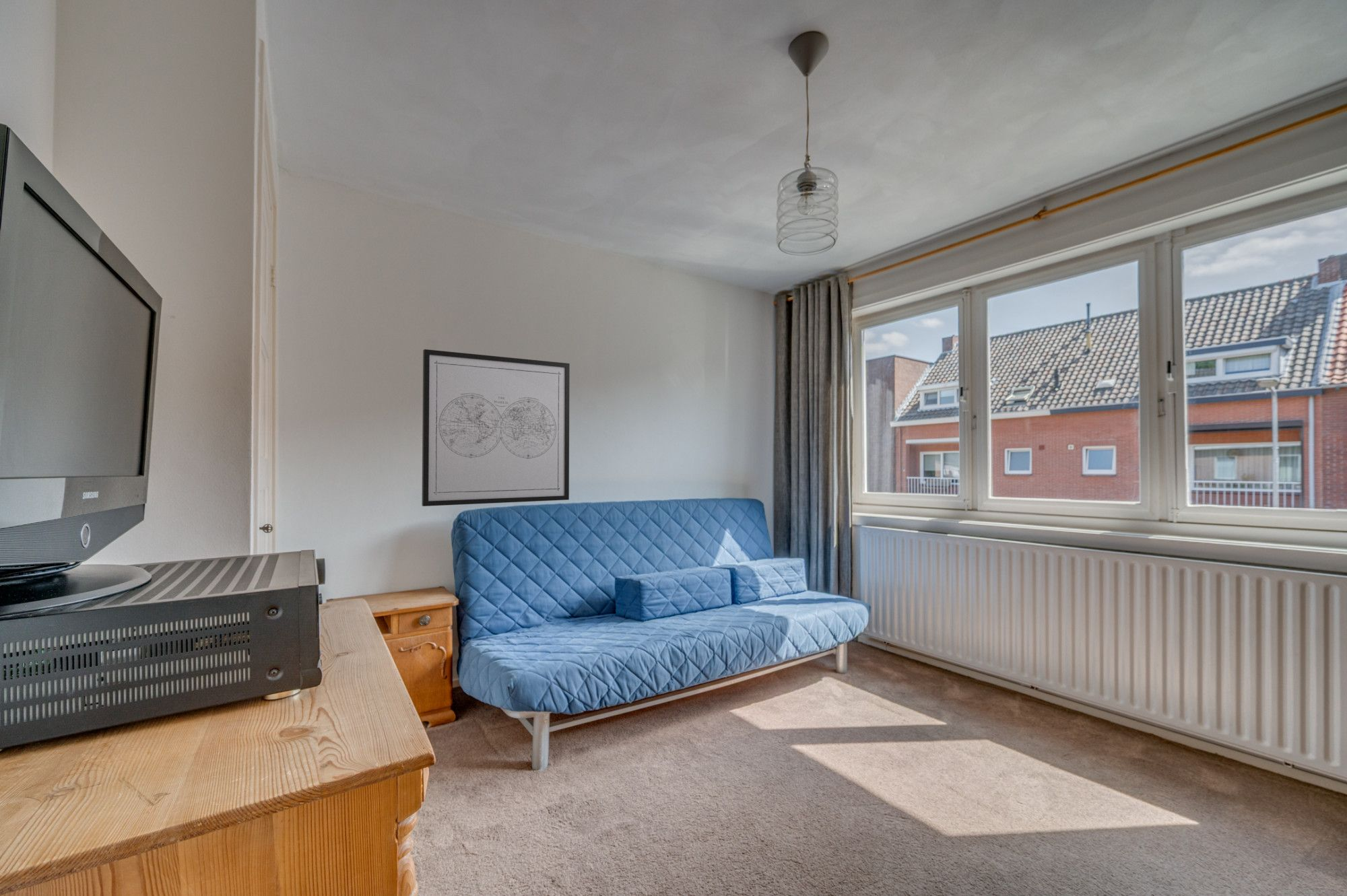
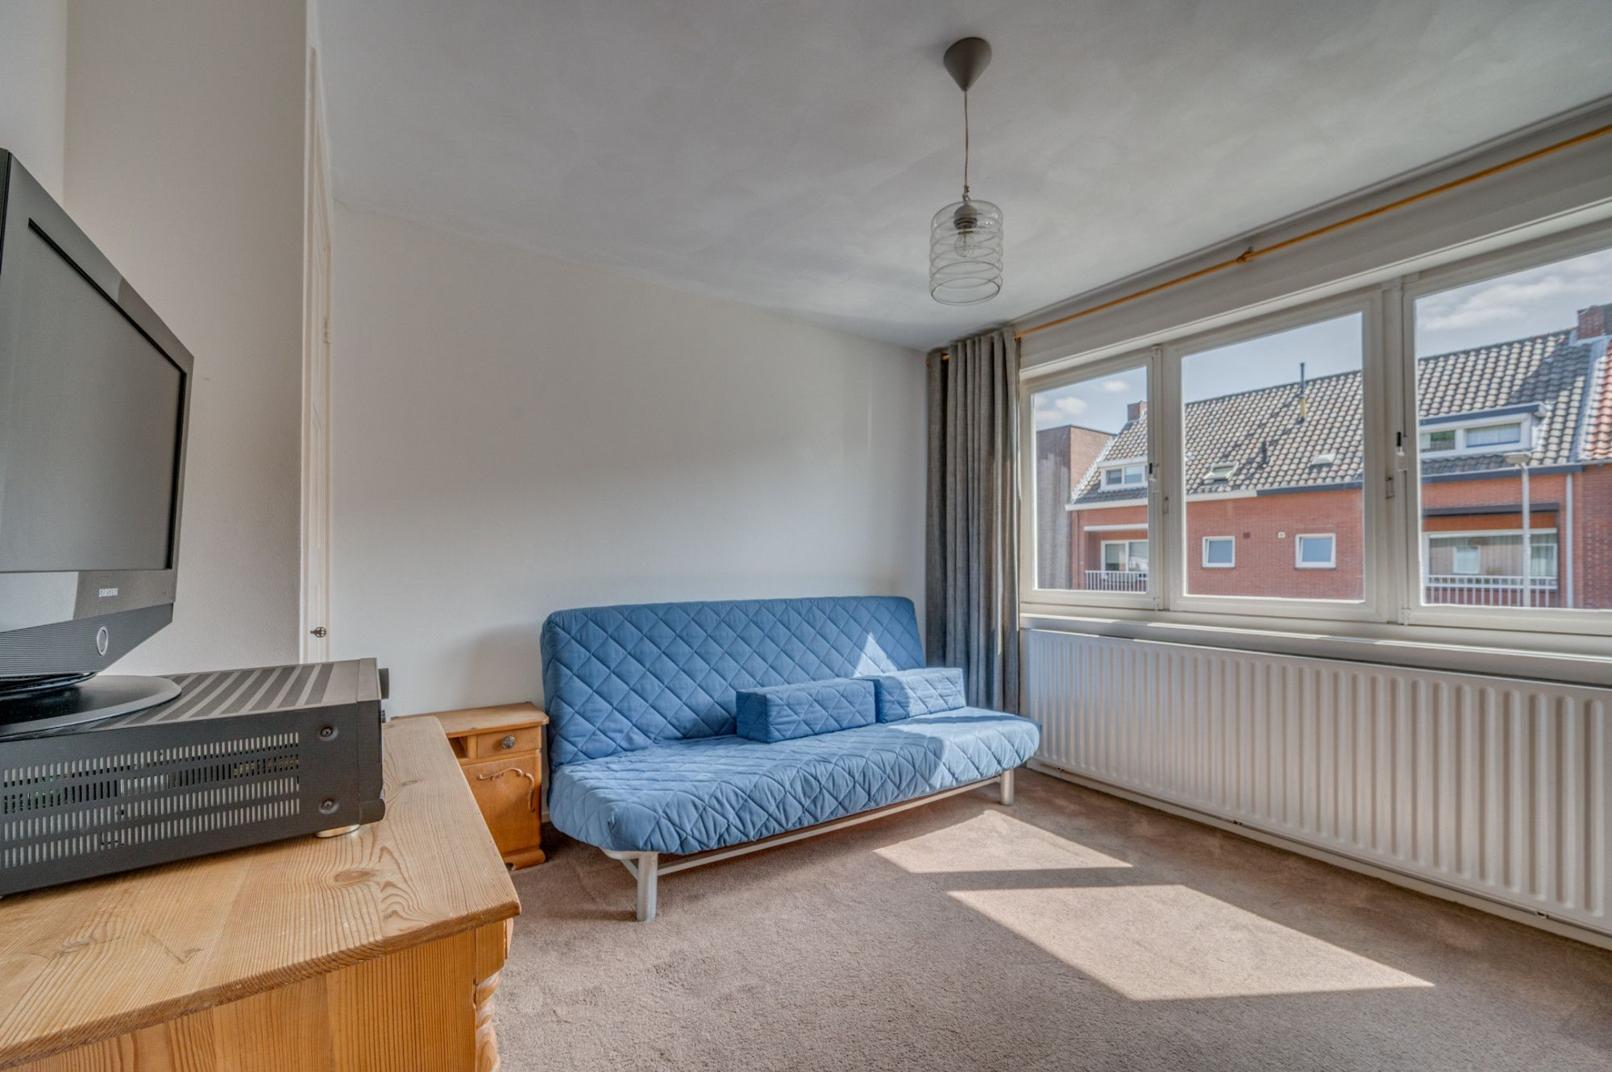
- wall art (500, 429)
